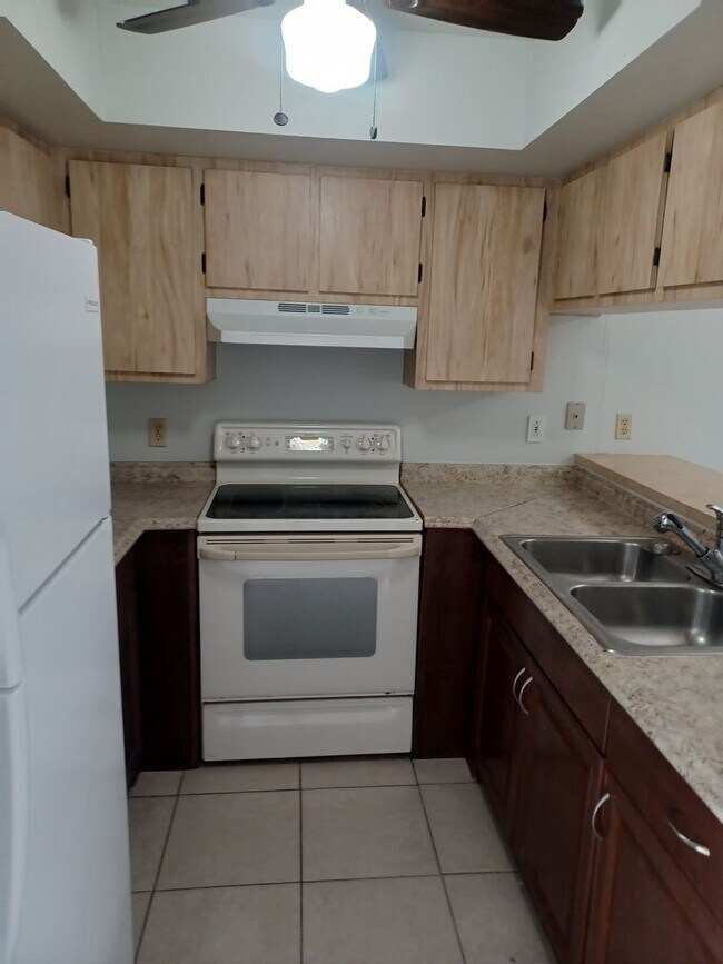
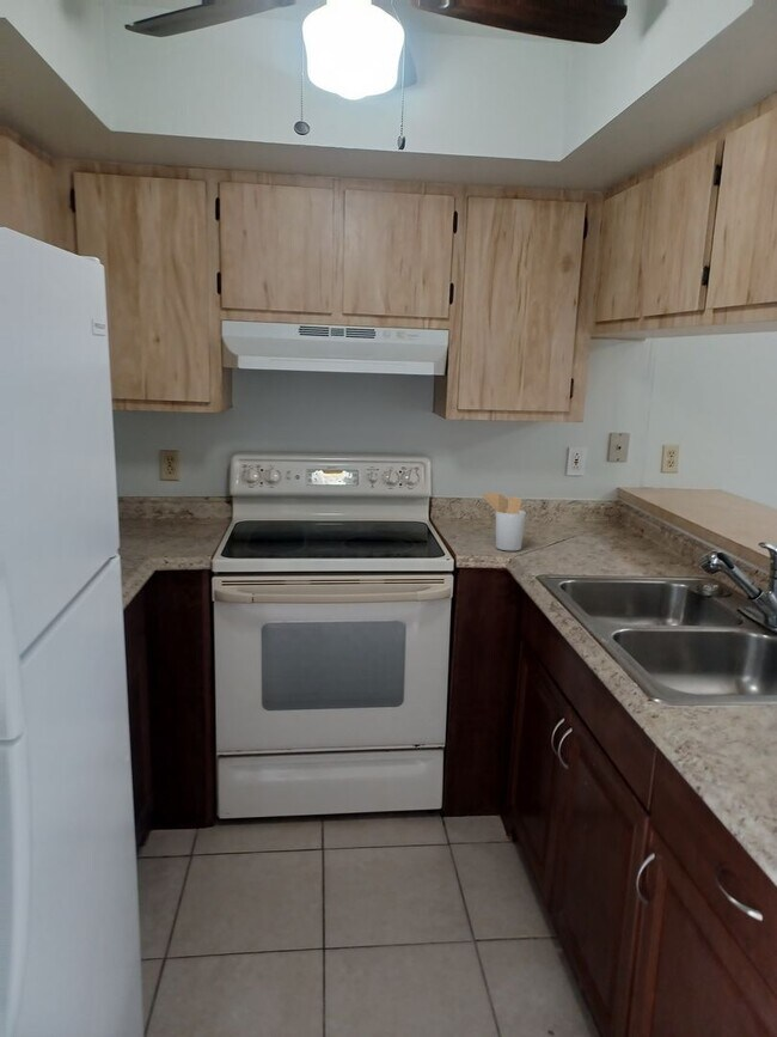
+ utensil holder (503, 519)
